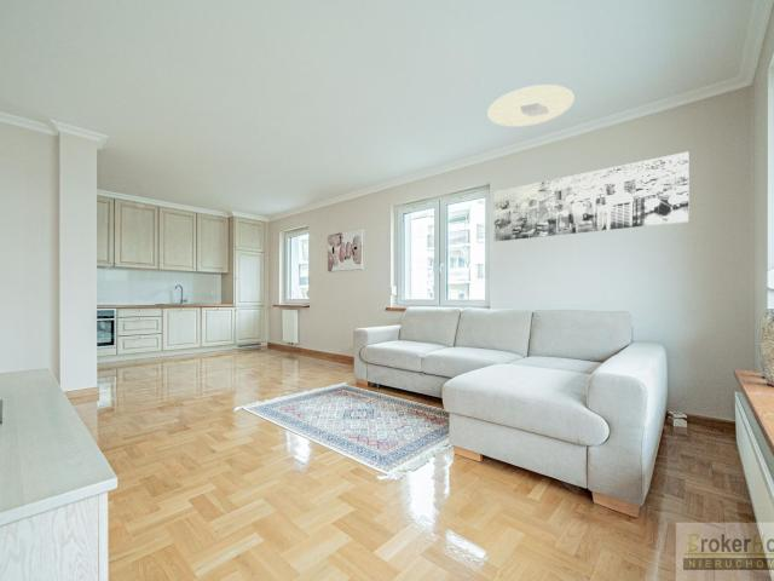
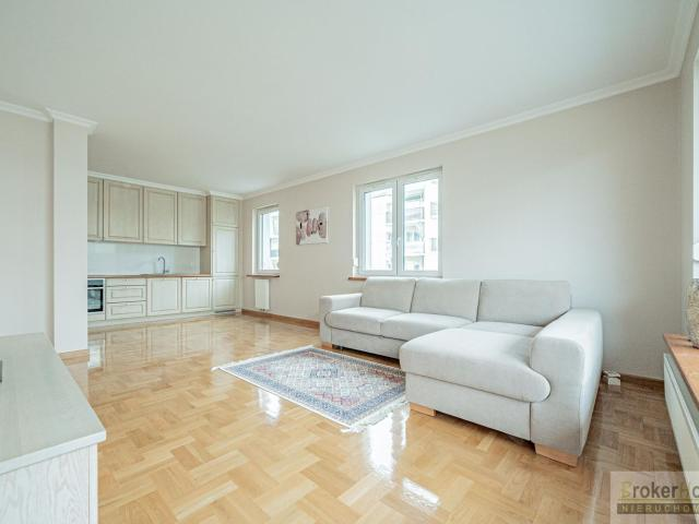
- wall art (574, 205)
- ceiling light (528, 104)
